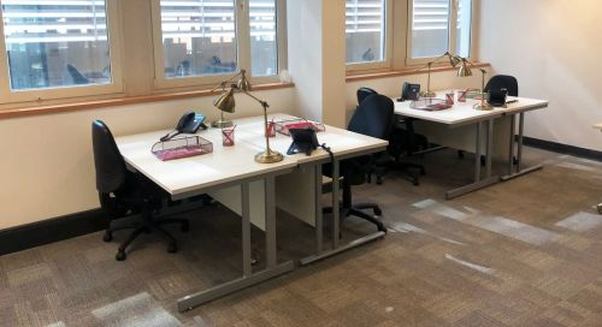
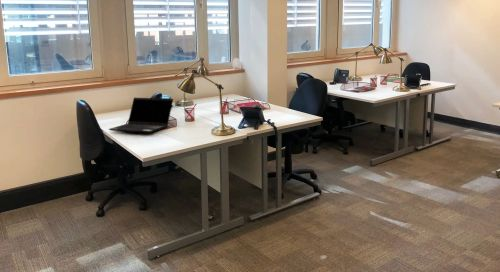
+ laptop computer (141, 114)
